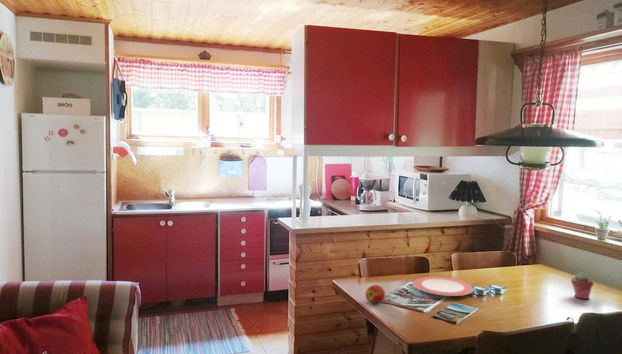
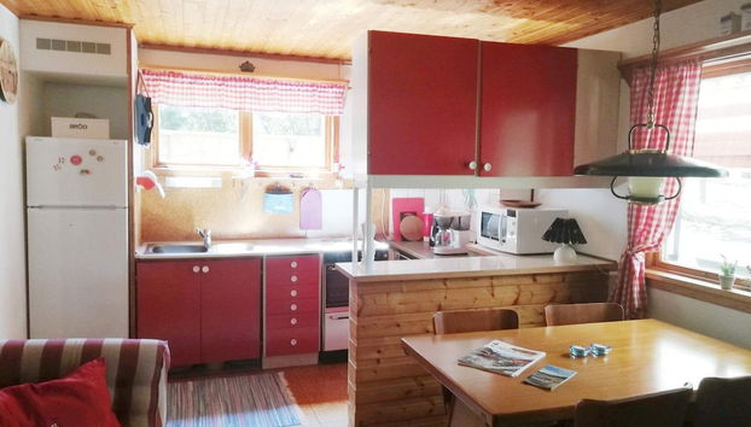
- potted succulent (582, 284)
- plate (442, 287)
- apple (375, 293)
